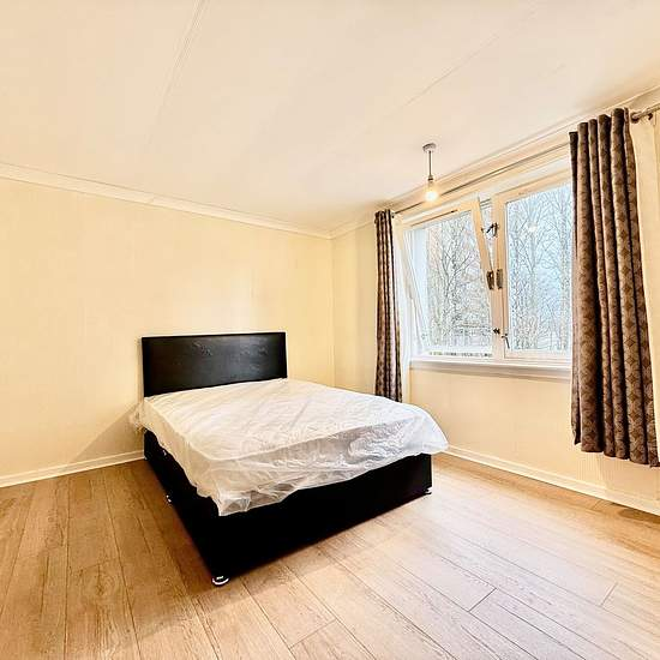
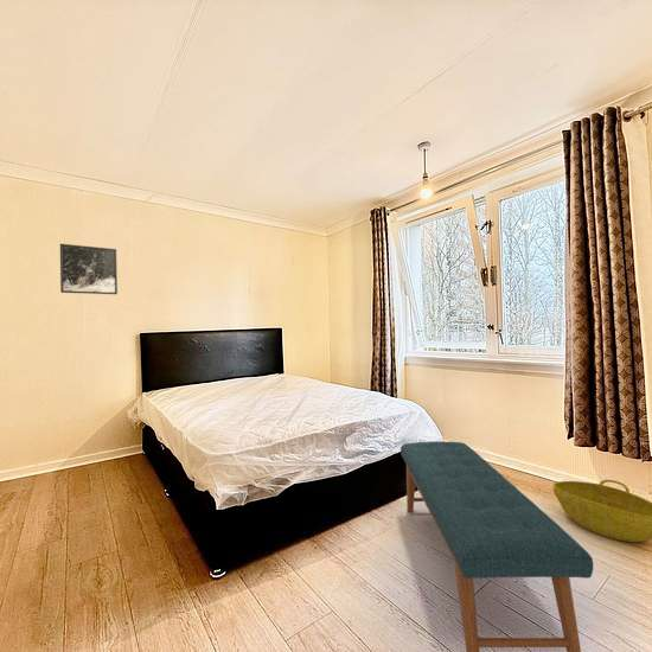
+ basket (605, 509)
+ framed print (89, 269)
+ bench (466, 519)
